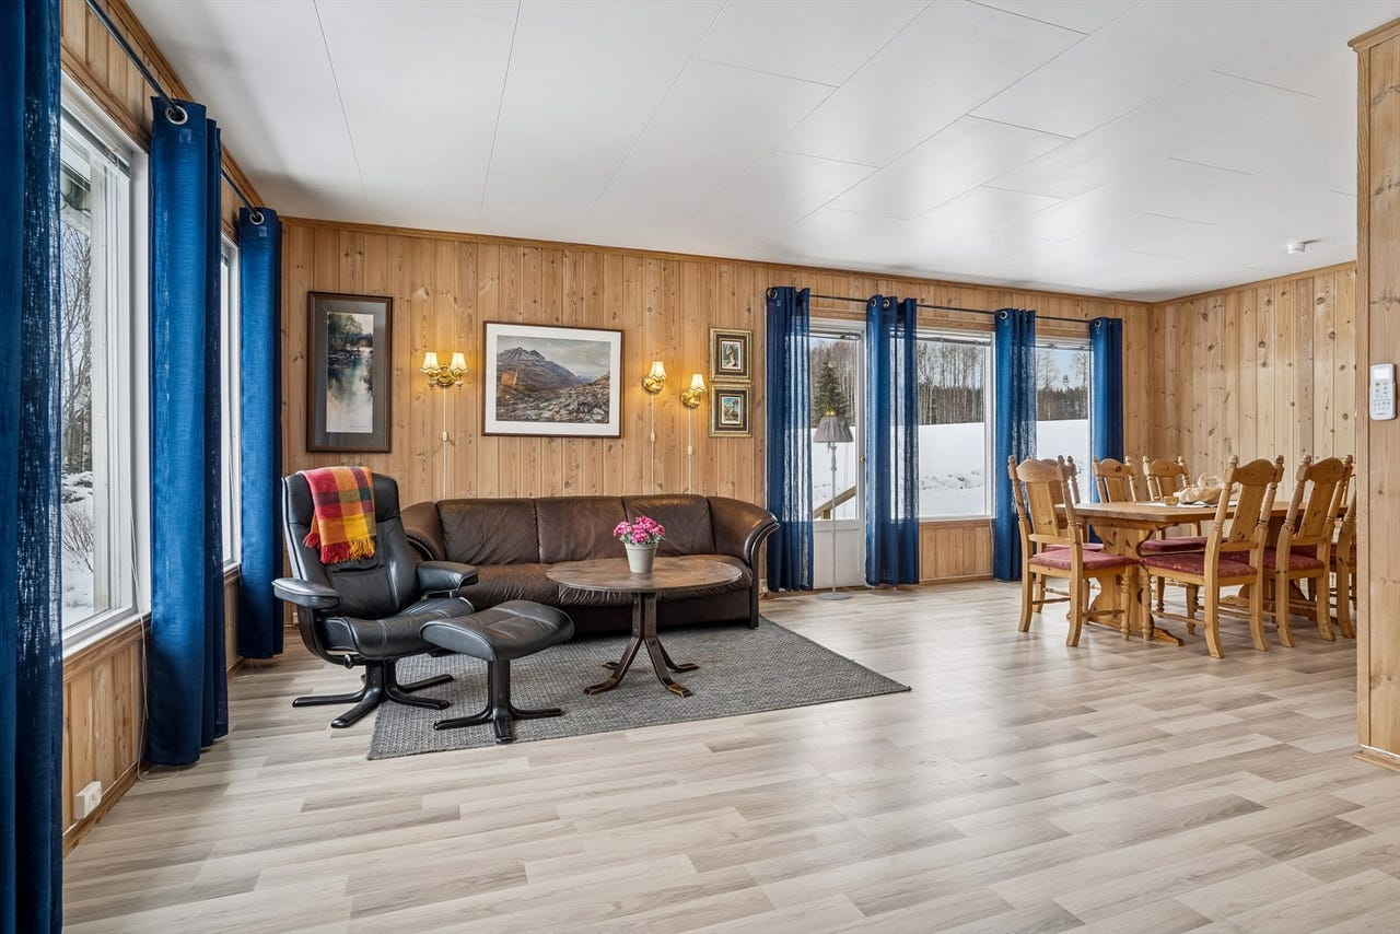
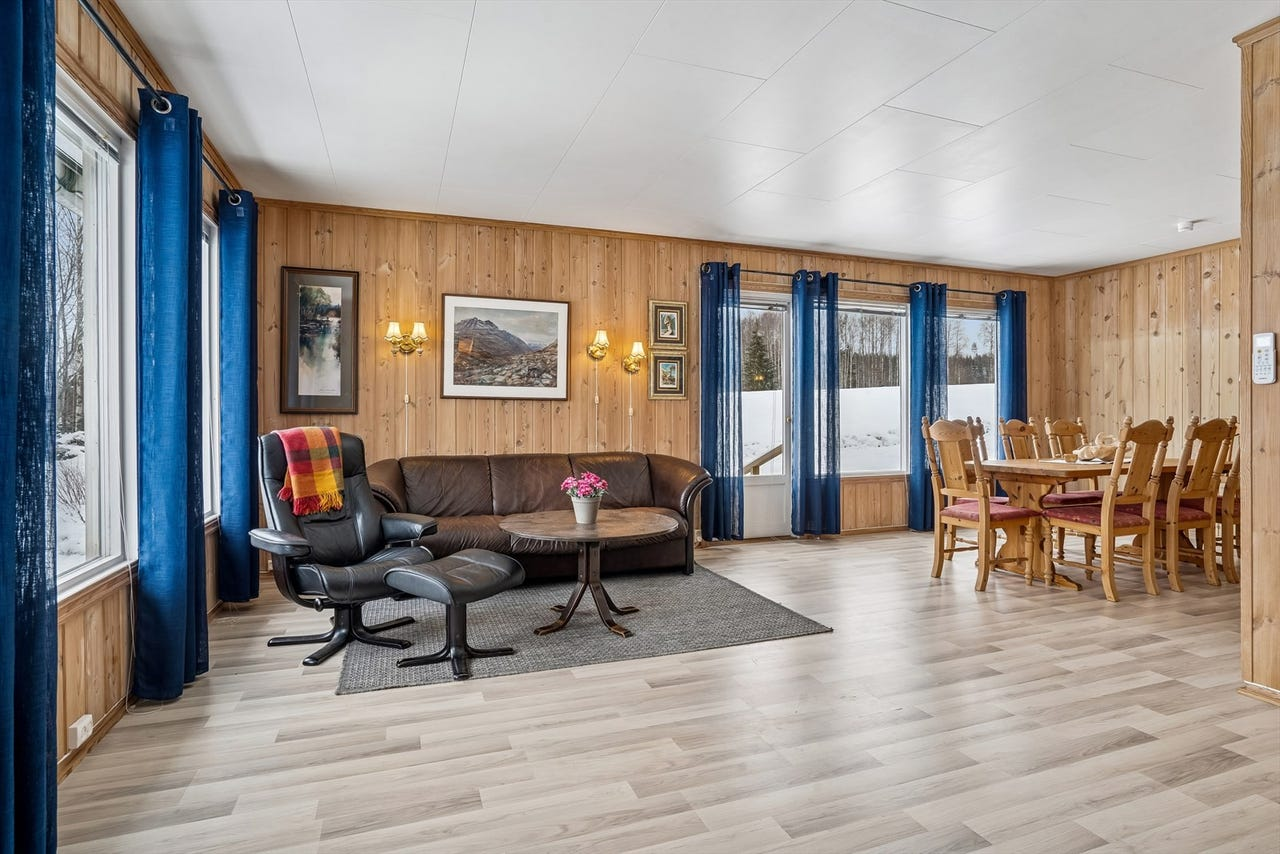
- floor lamp (833, 506)
